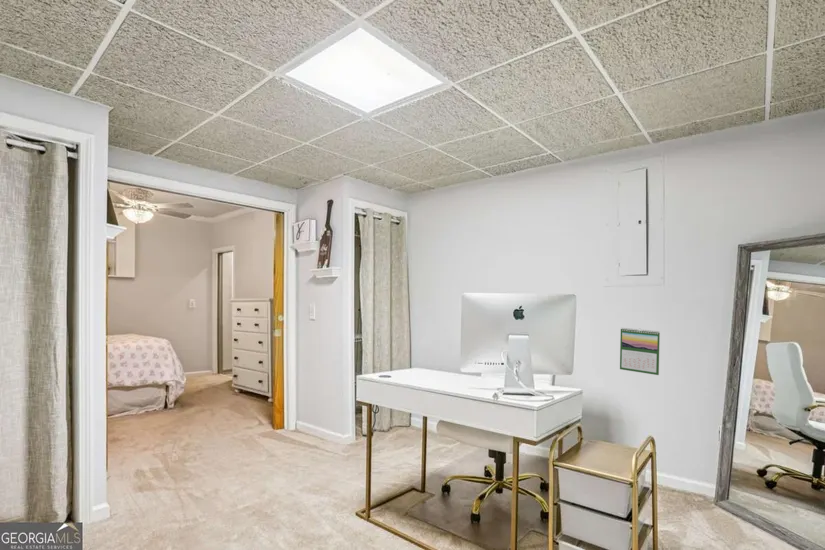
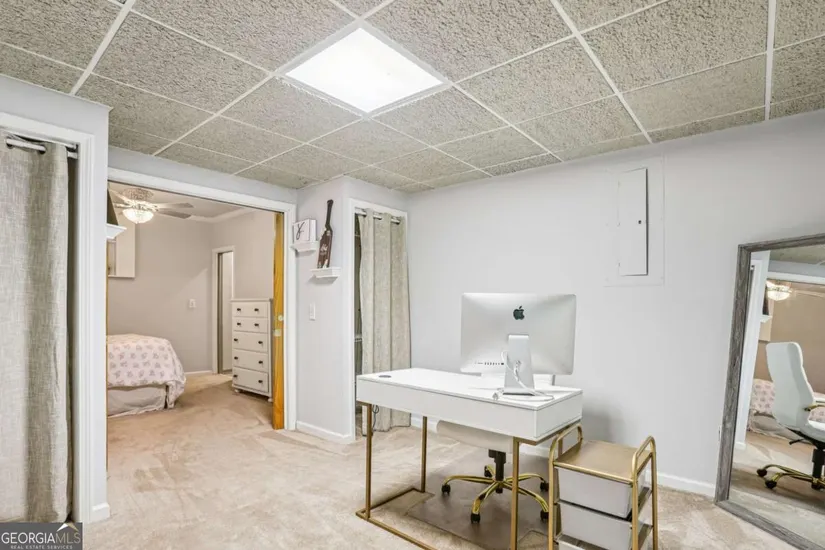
- calendar (639, 350)
